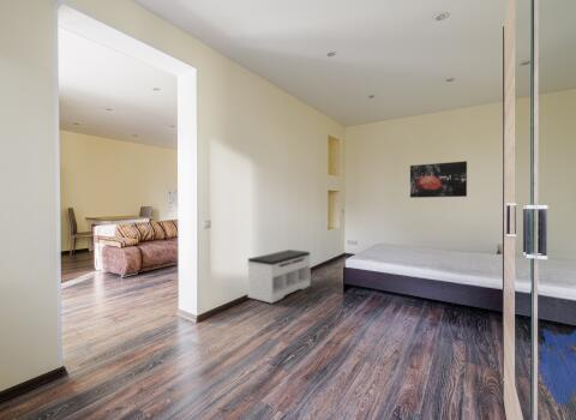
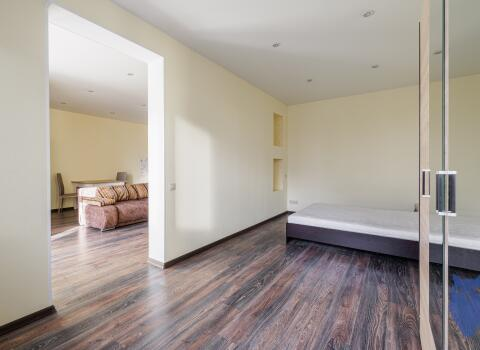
- wall art (437, 180)
- bench (281, 272)
